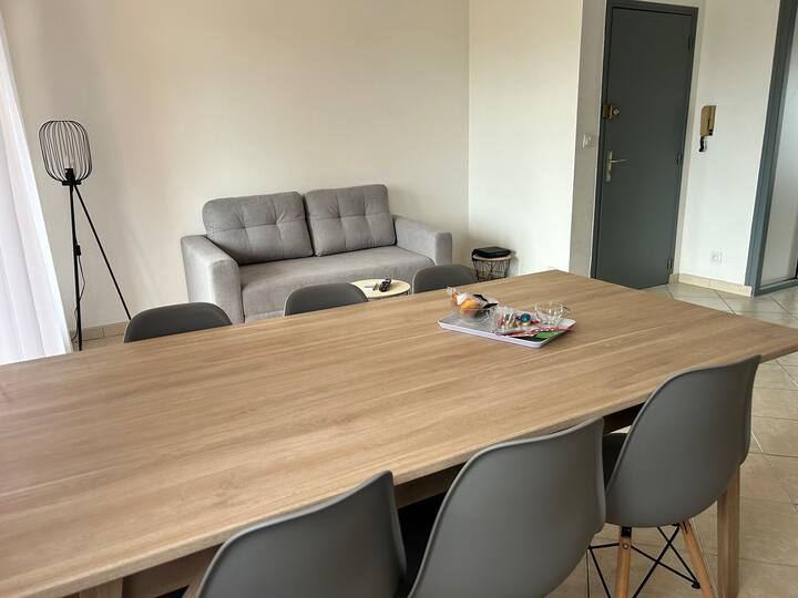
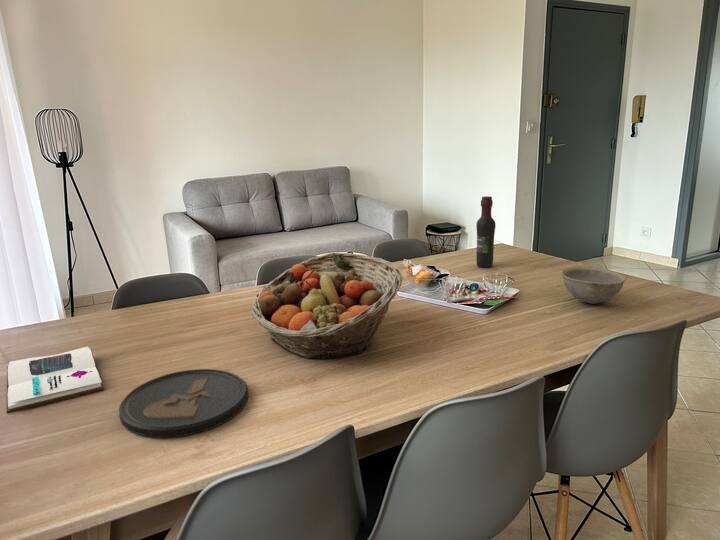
+ book (53, 374)
+ bowl (591, 287)
+ wine bottle (485, 232)
+ fruit basket (325, 301)
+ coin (185, 399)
